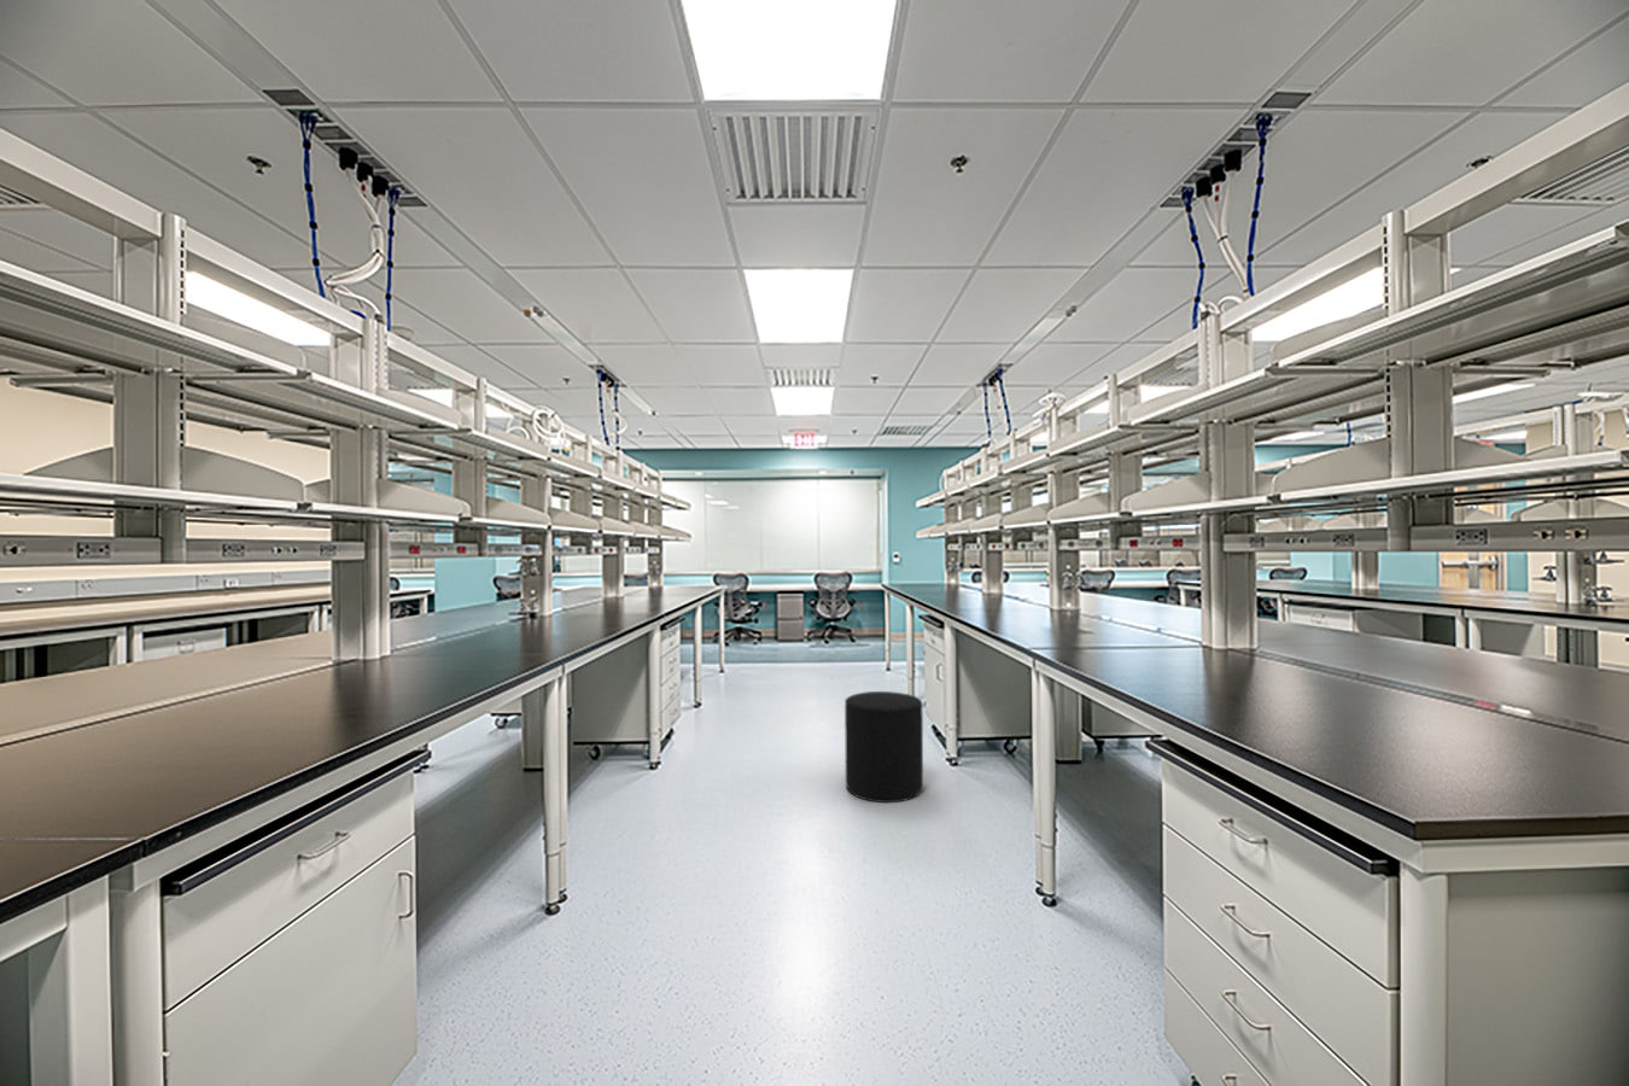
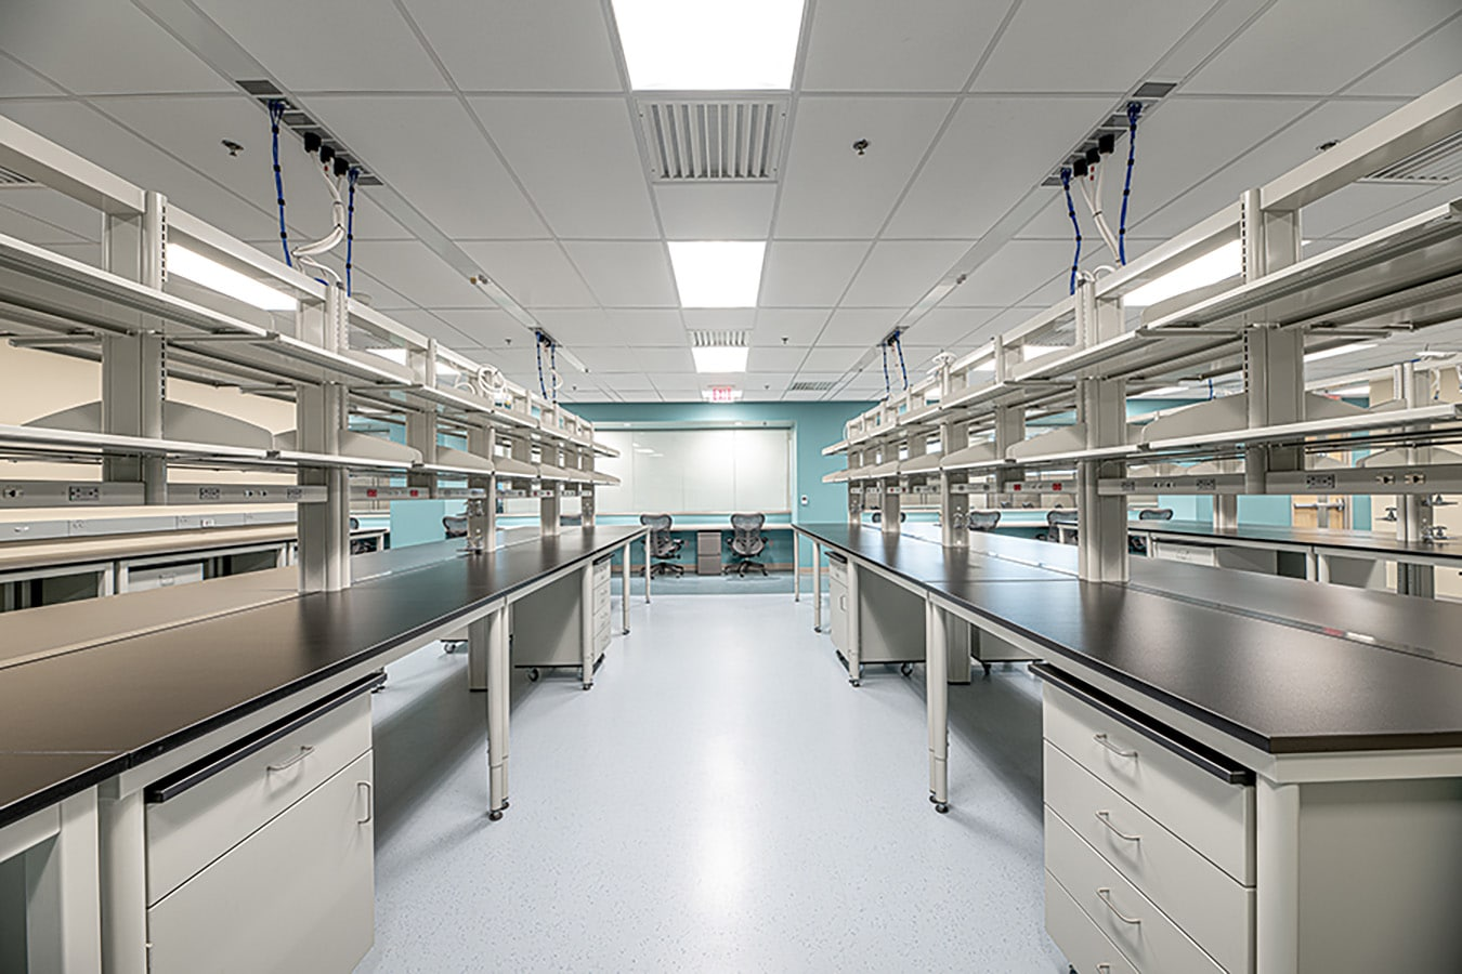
- stool (884, 742)
